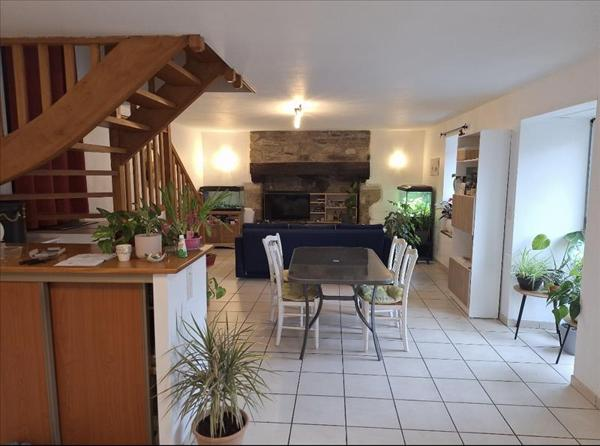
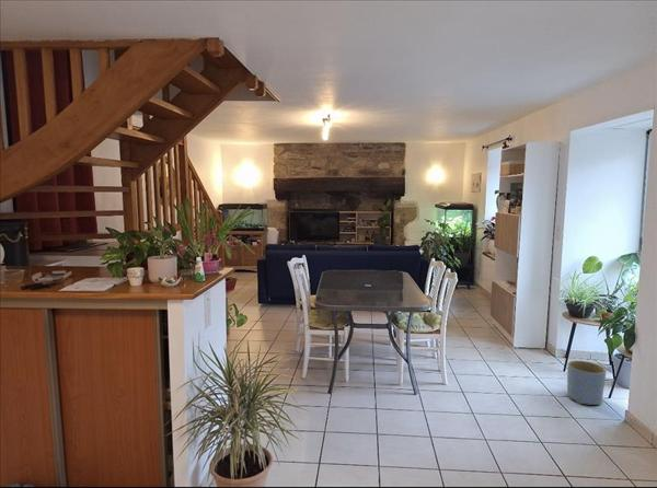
+ planter (585, 382)
